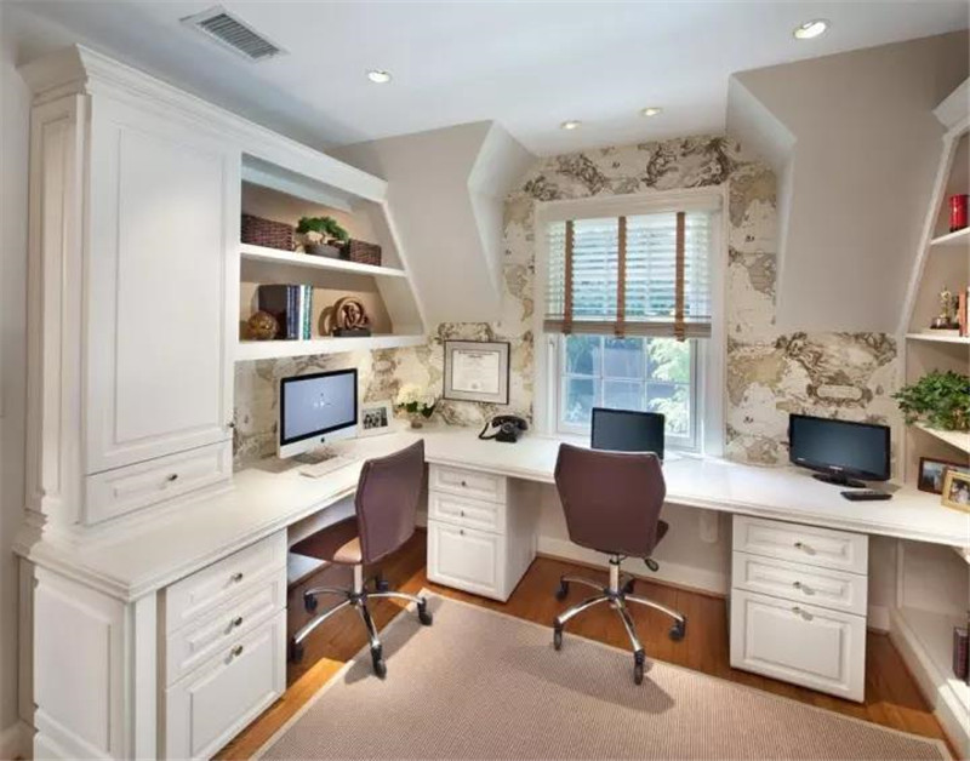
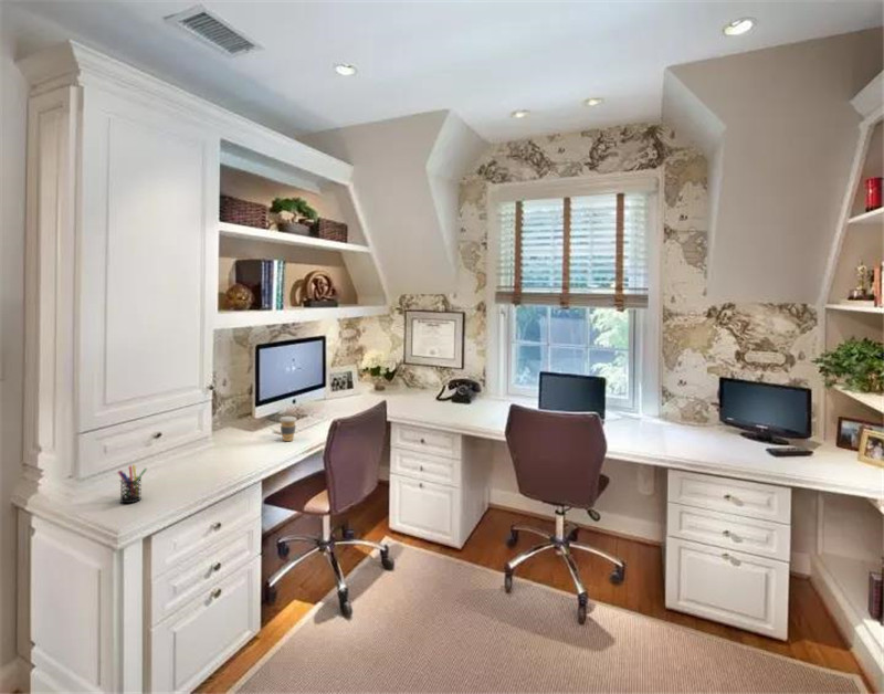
+ pen holder (133, 482)
+ coffee cup (287, 428)
